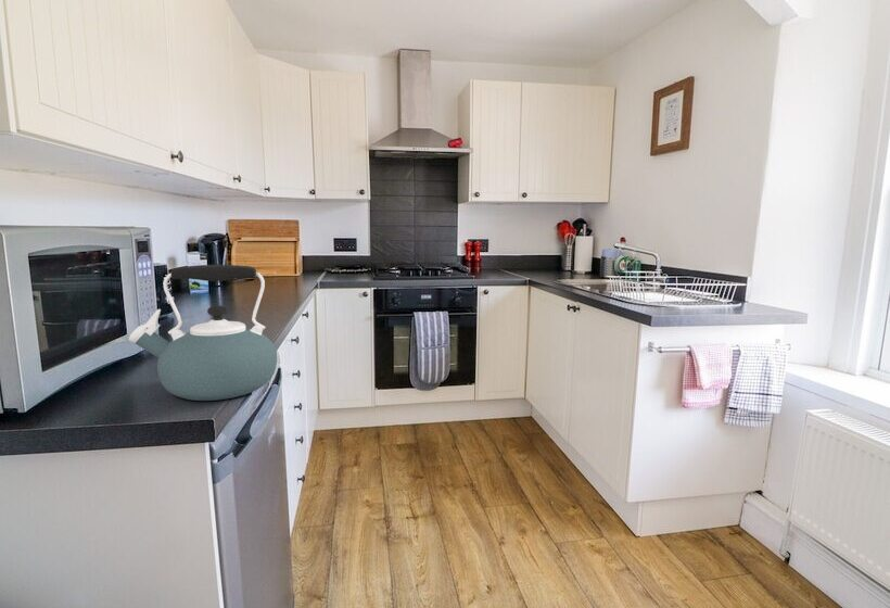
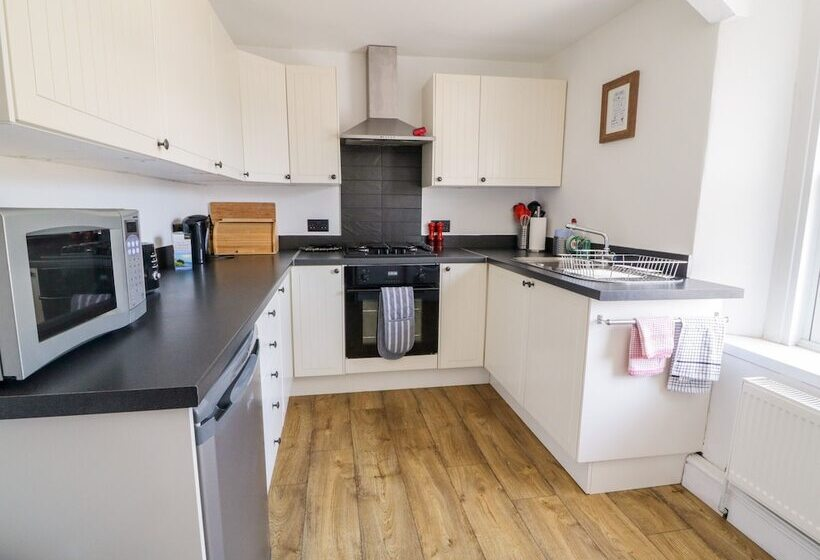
- kettle (205, 328)
